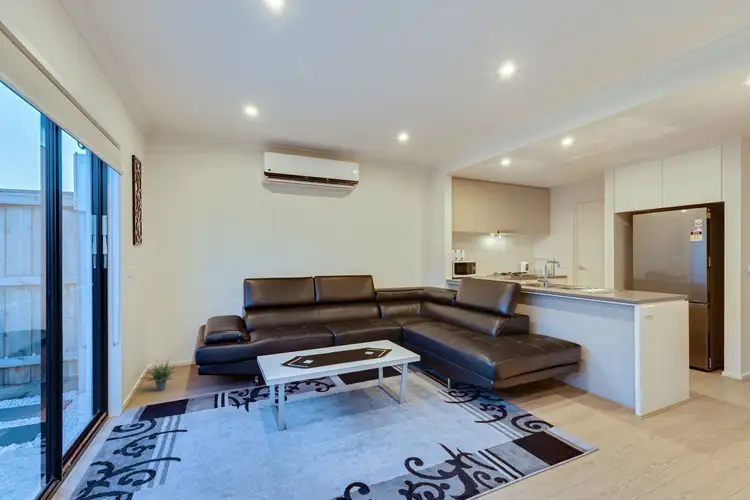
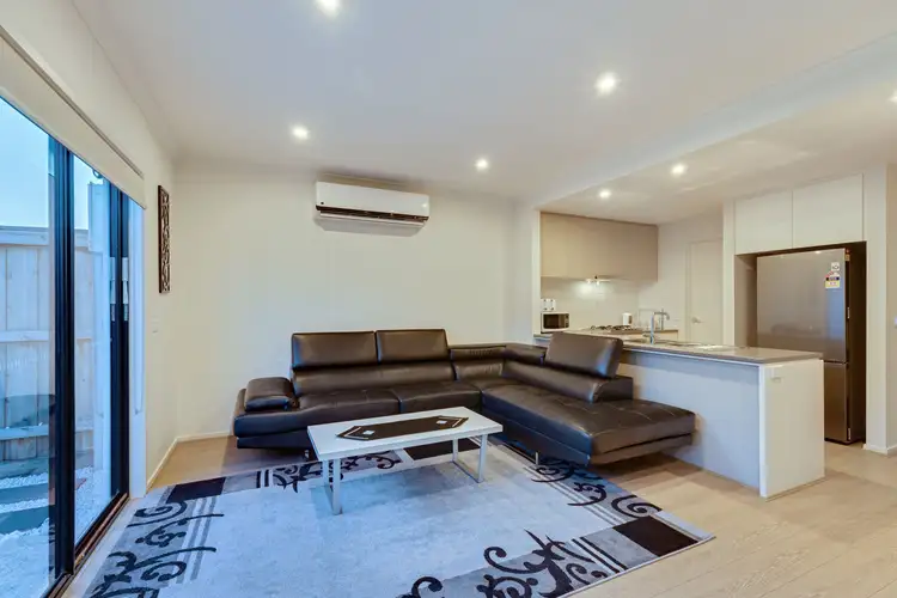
- potted plant (158, 372)
